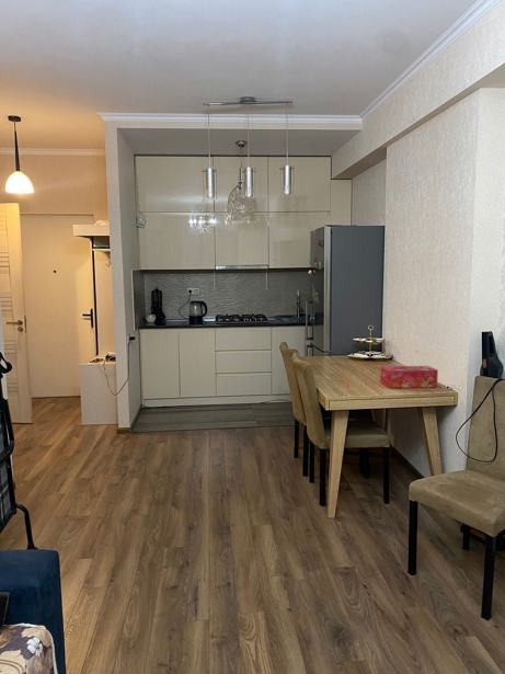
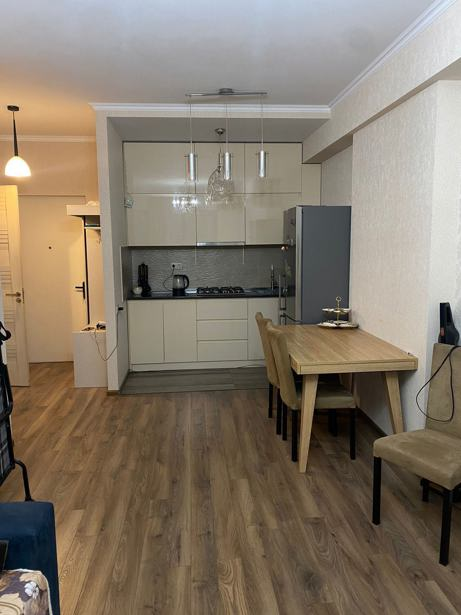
- tissue box (408, 376)
